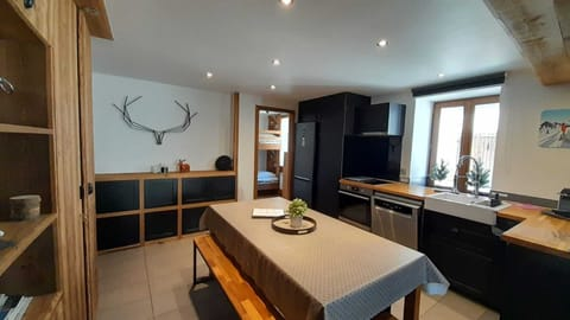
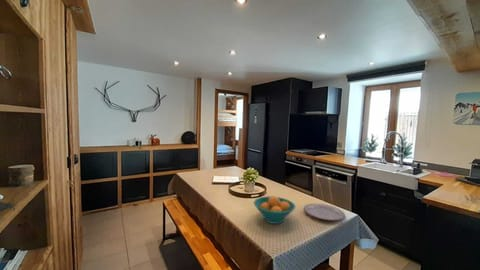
+ plate (323, 212)
+ fruit bowl (274, 207)
